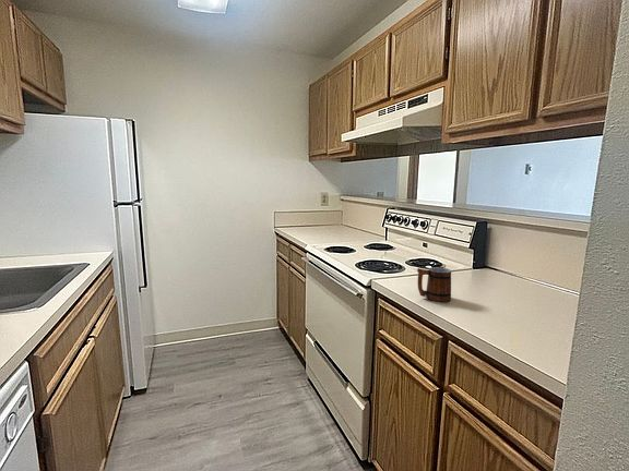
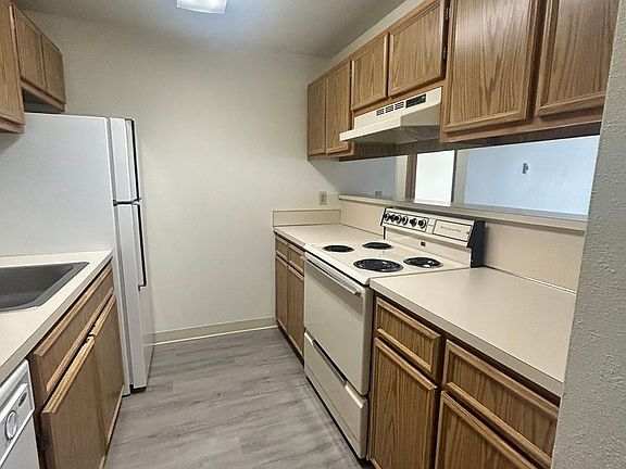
- mug (434, 282)
